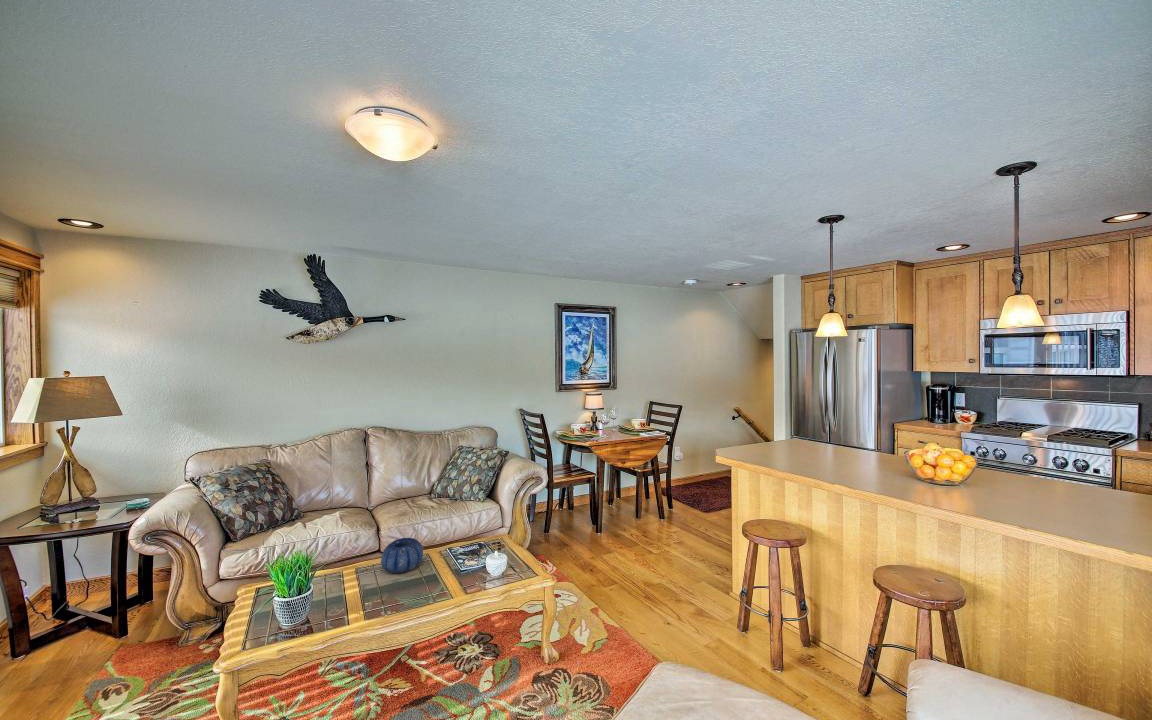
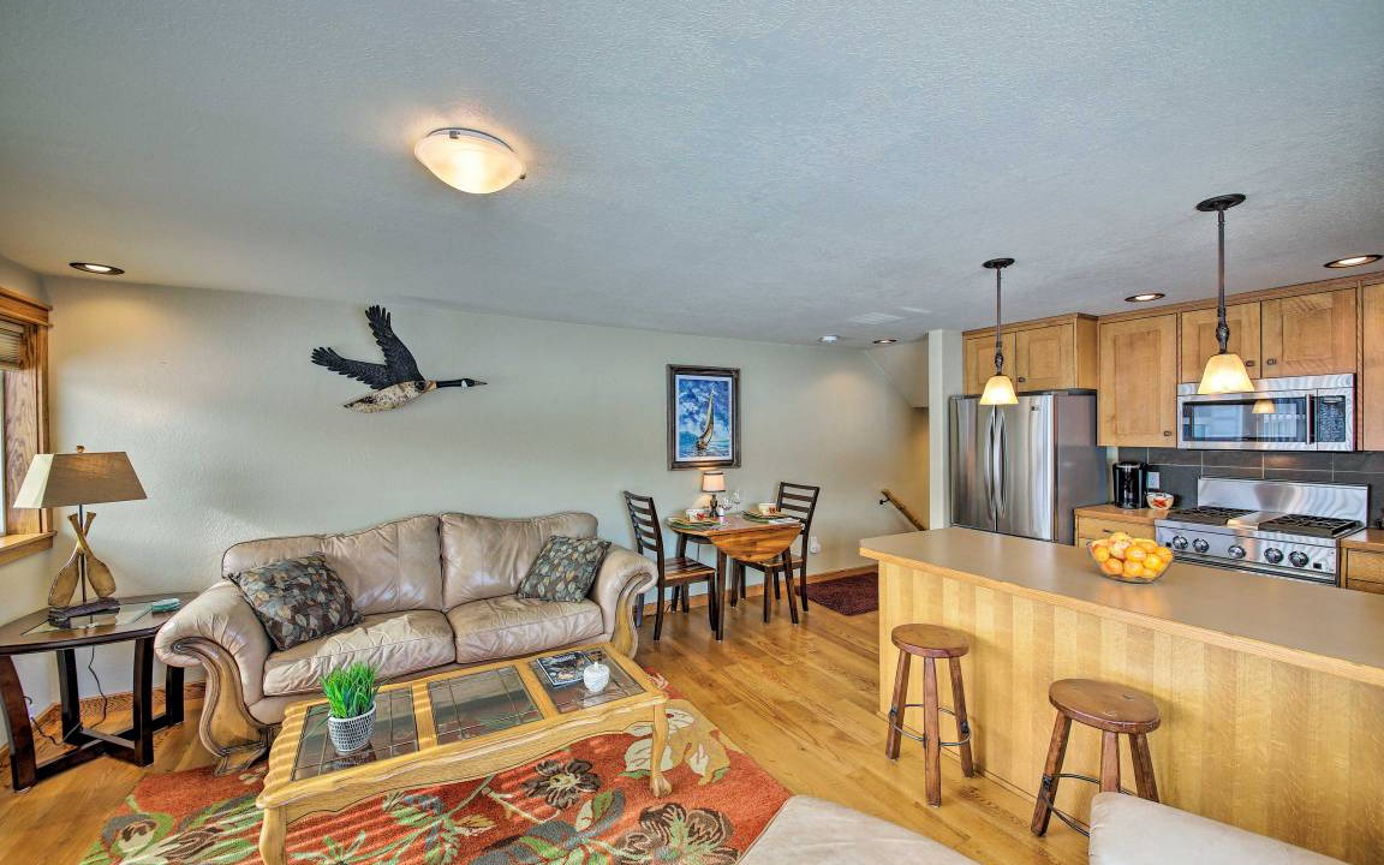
- decorative bowl (402, 554)
